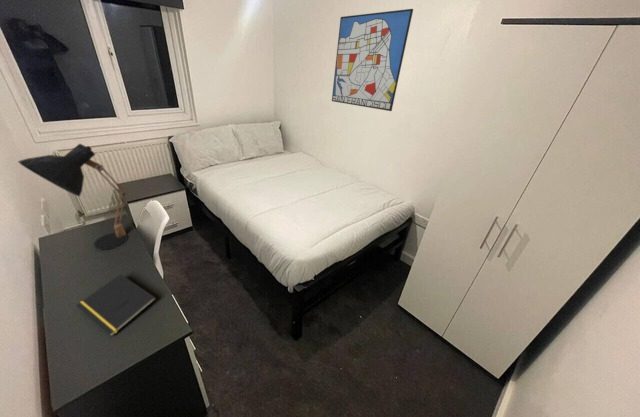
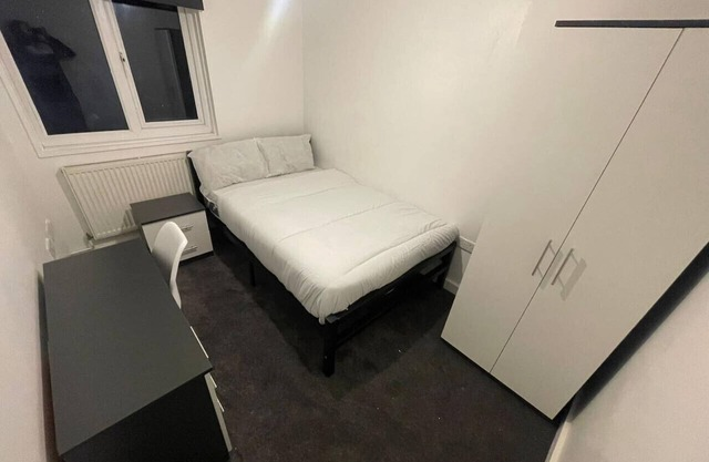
- desk lamp (80, 194)
- notepad (116, 302)
- wall art (365, 62)
